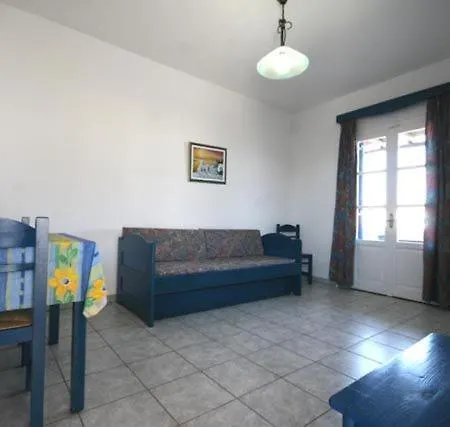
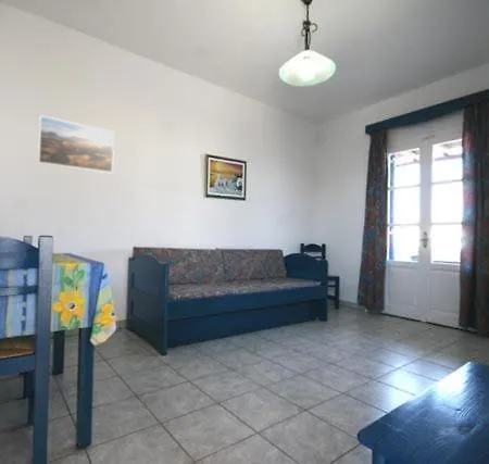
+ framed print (78, 146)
